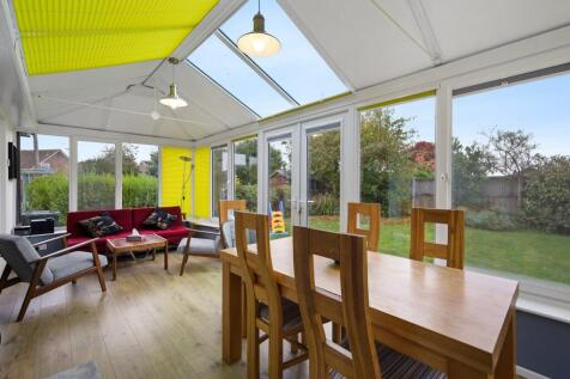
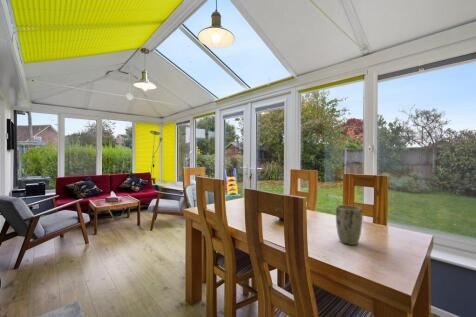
+ plant pot (348, 224)
